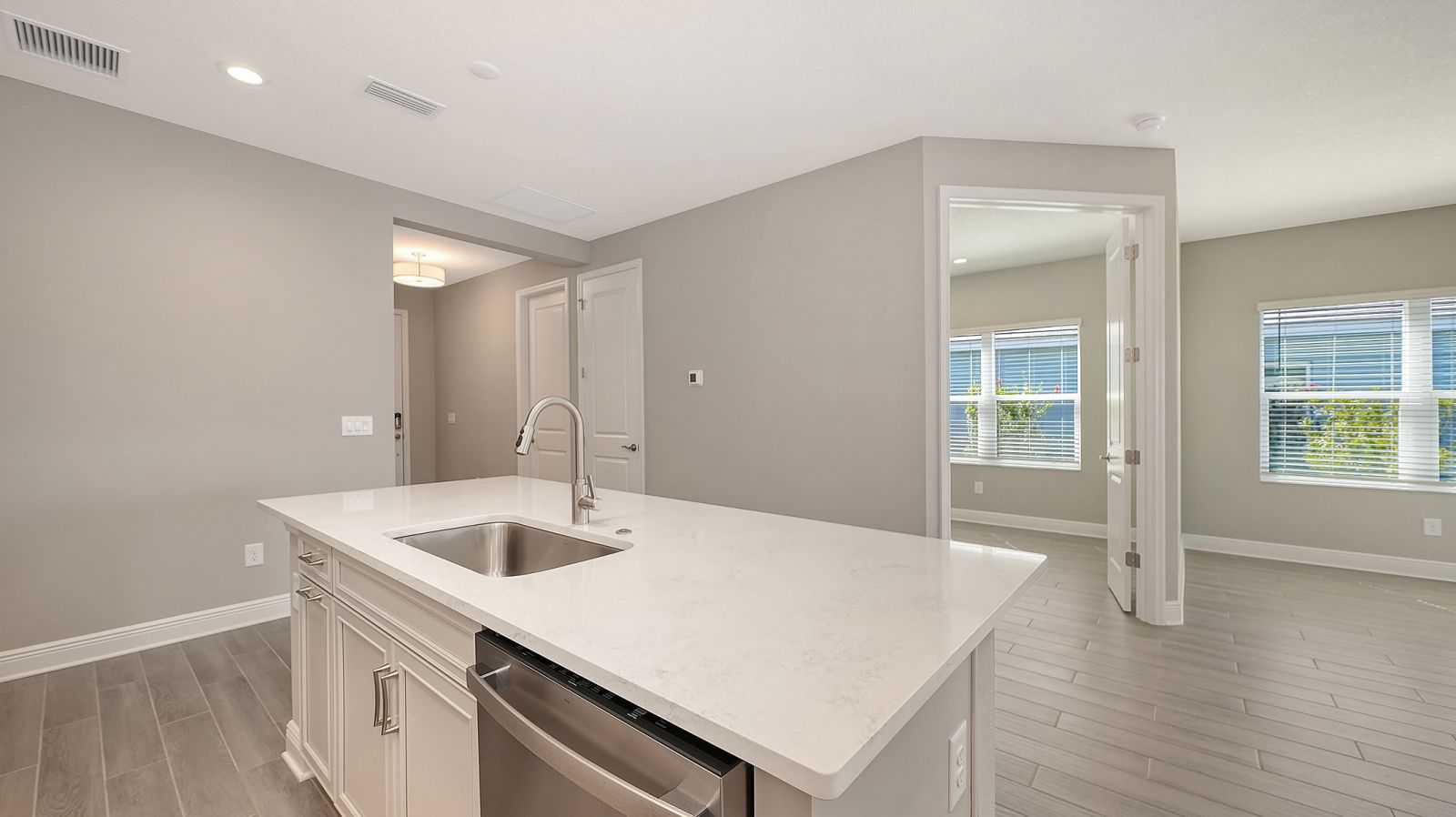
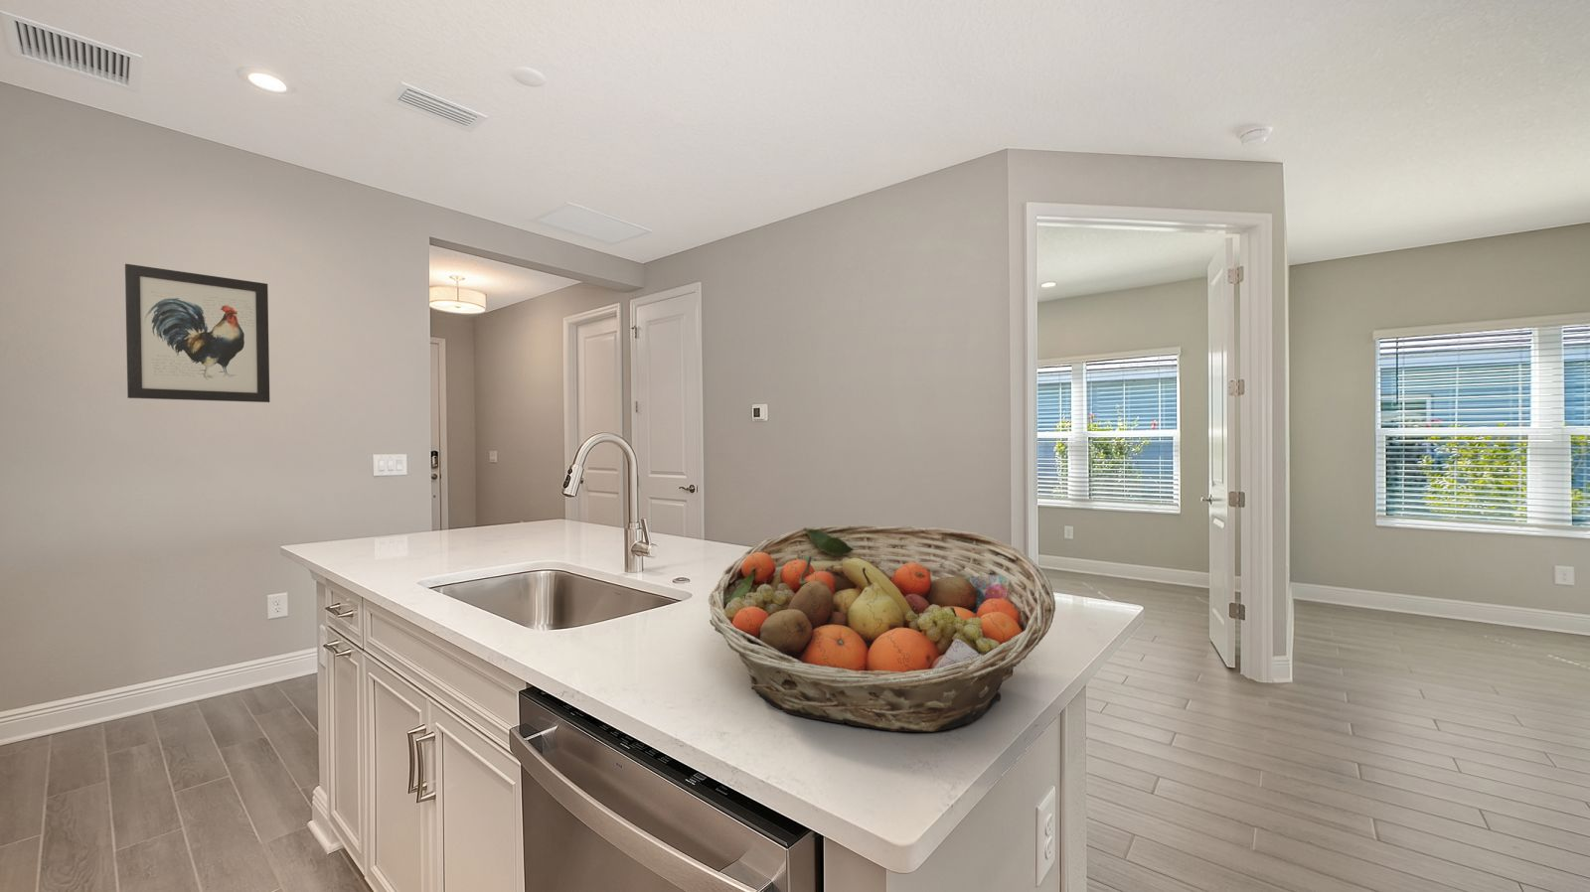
+ fruit basket (871, 611)
+ wall art (202, 336)
